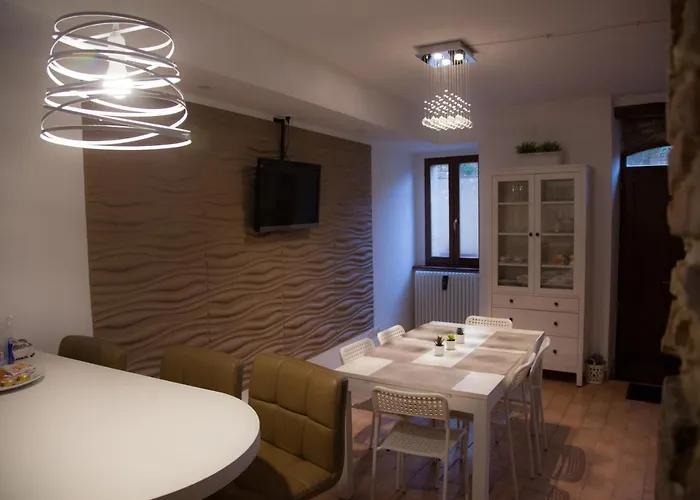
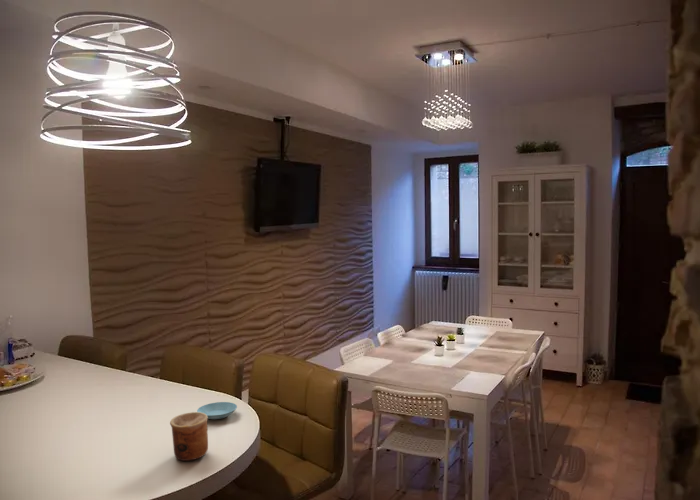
+ saucer (217, 411)
+ cup (189, 437)
